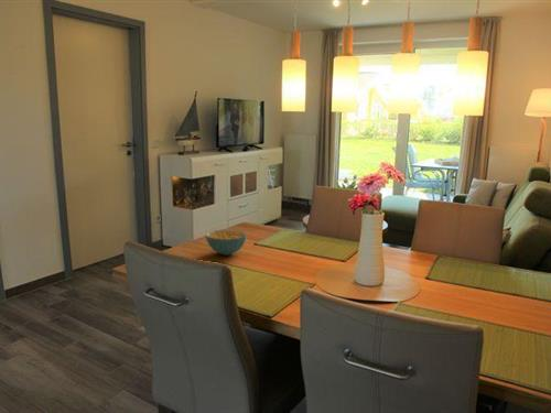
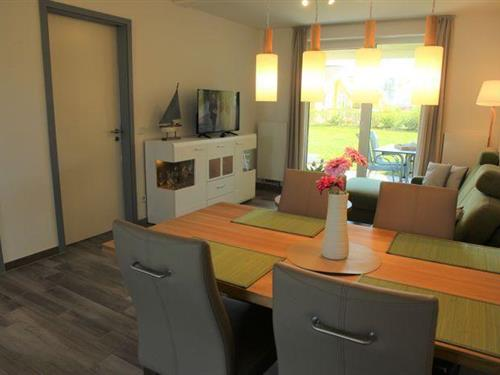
- cereal bowl (226, 243)
